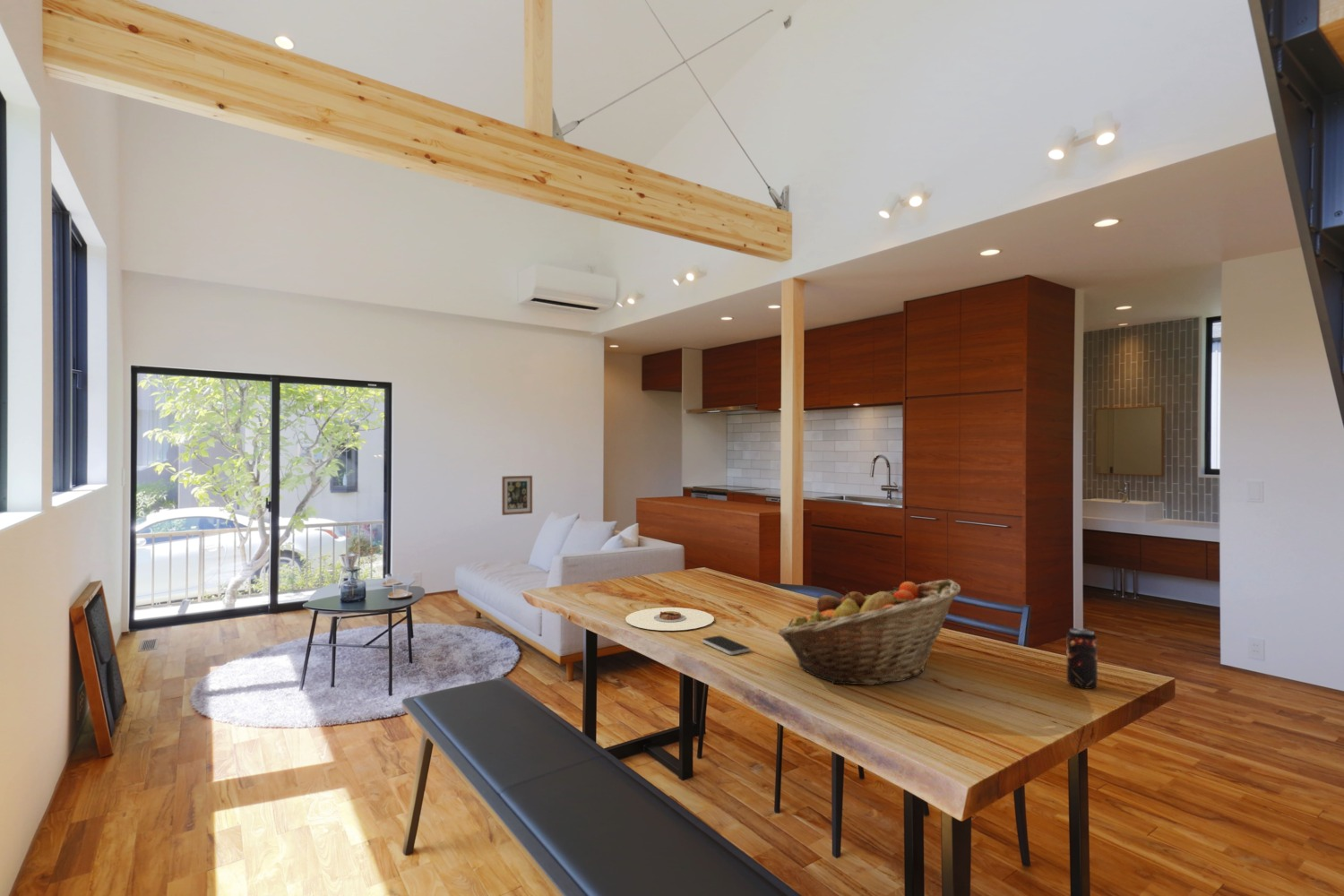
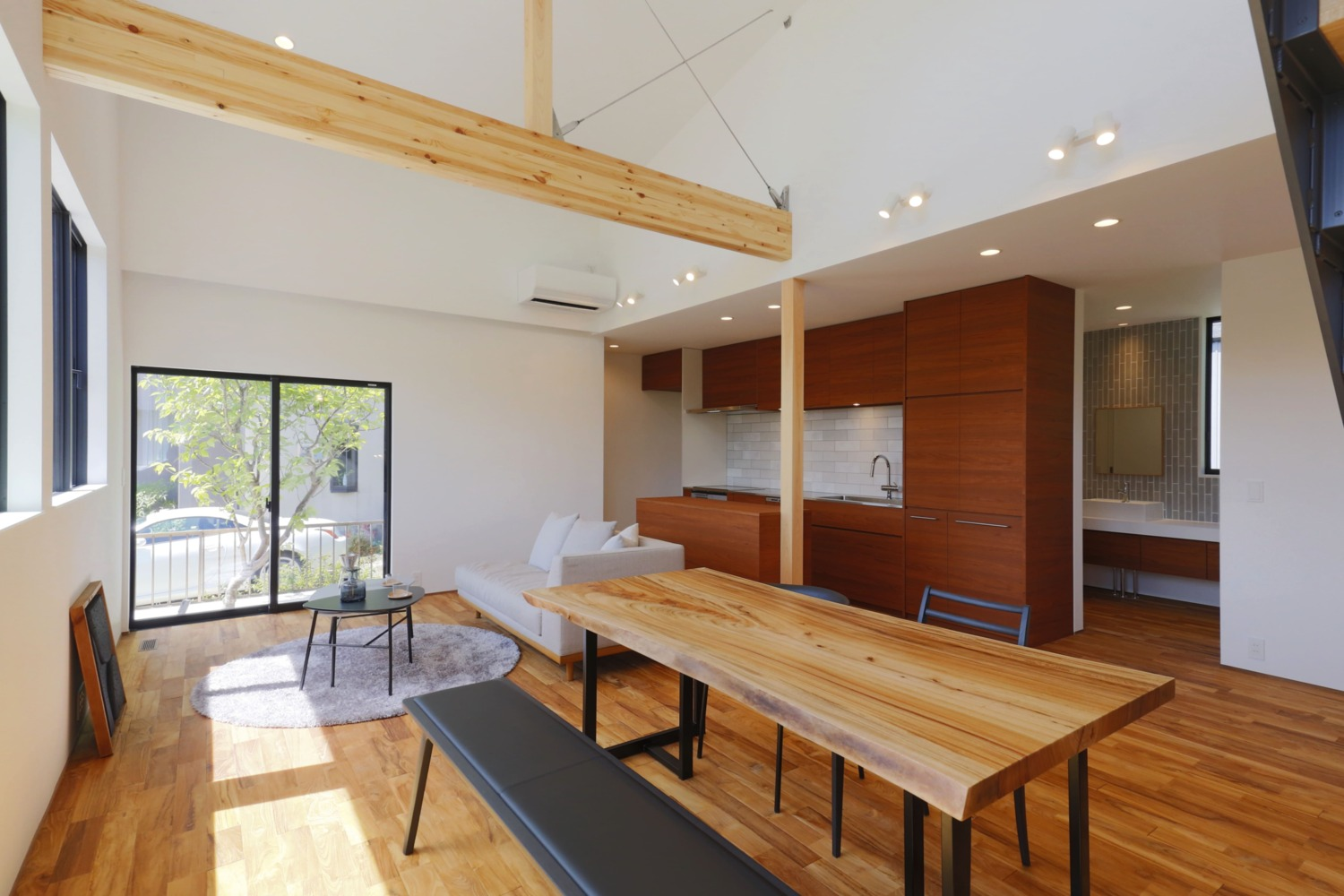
- beverage can (1081, 658)
- plate (669, 615)
- fruit basket (870, 622)
- smartphone (725, 644)
- wall art (517, 495)
